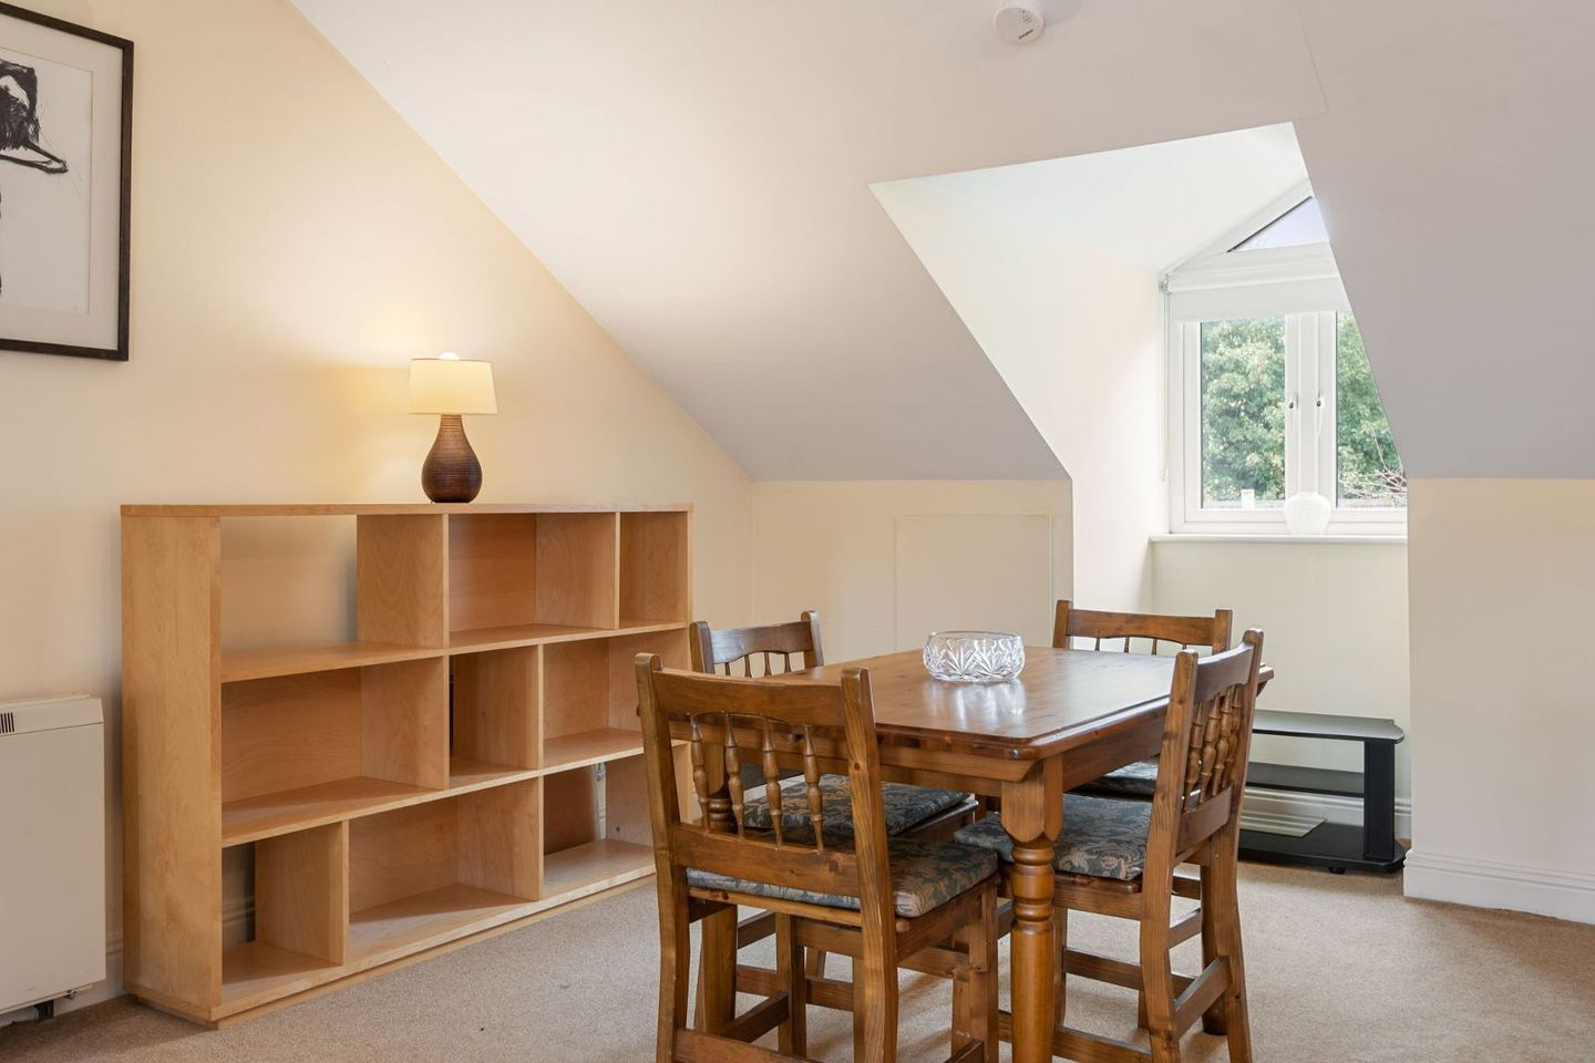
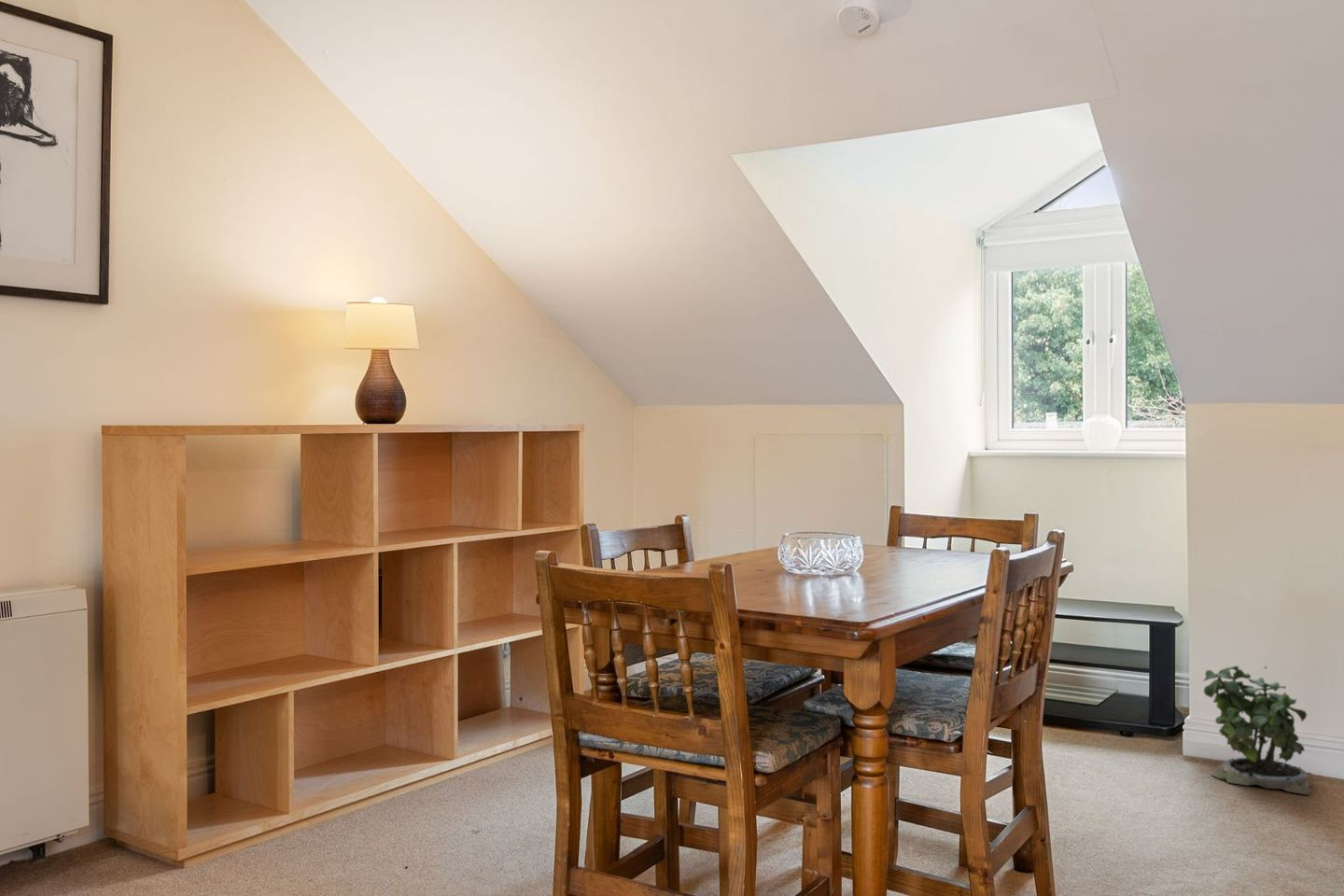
+ potted plant (1255, 721)
